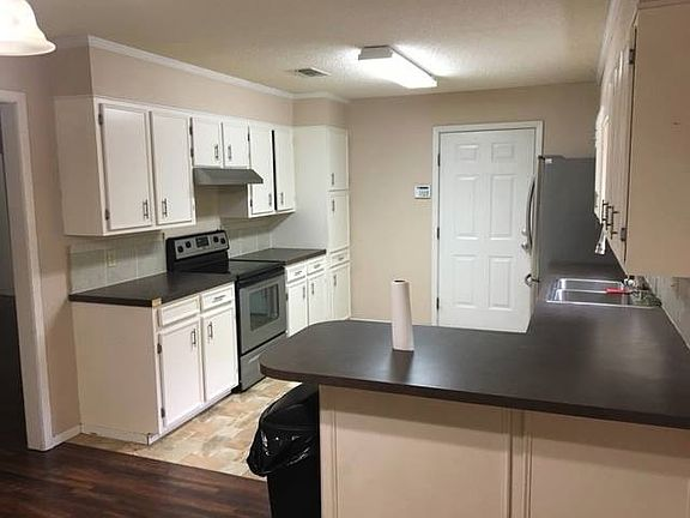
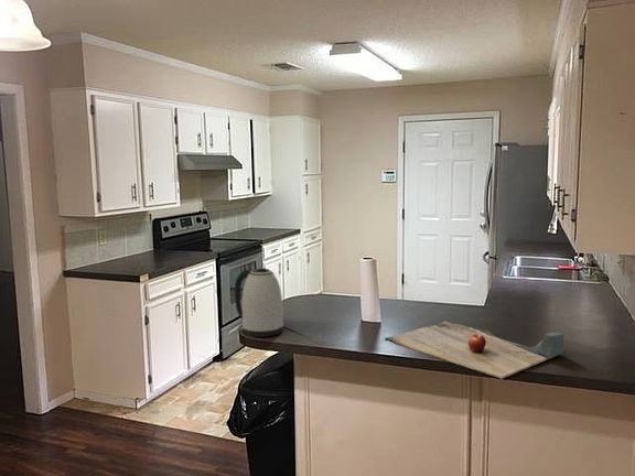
+ cutting board (469, 337)
+ kettle (256, 299)
